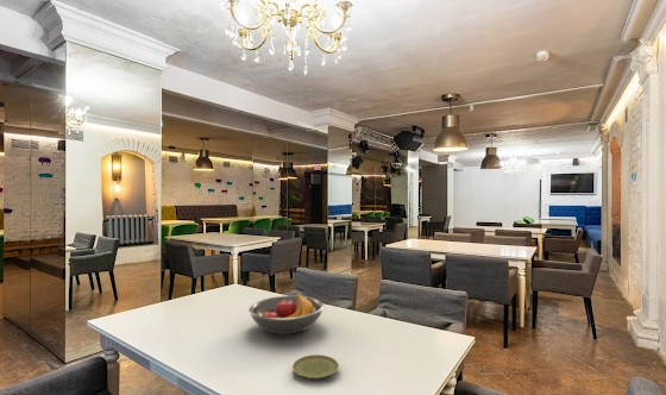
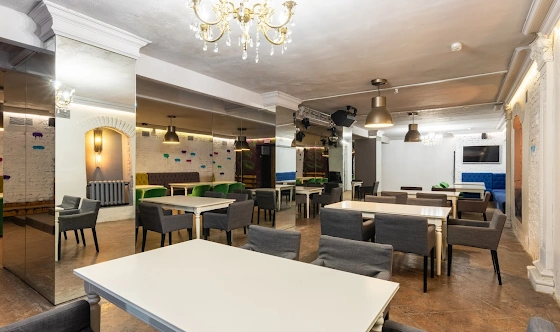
- fruit bowl (287, 313)
- plate (315, 368)
